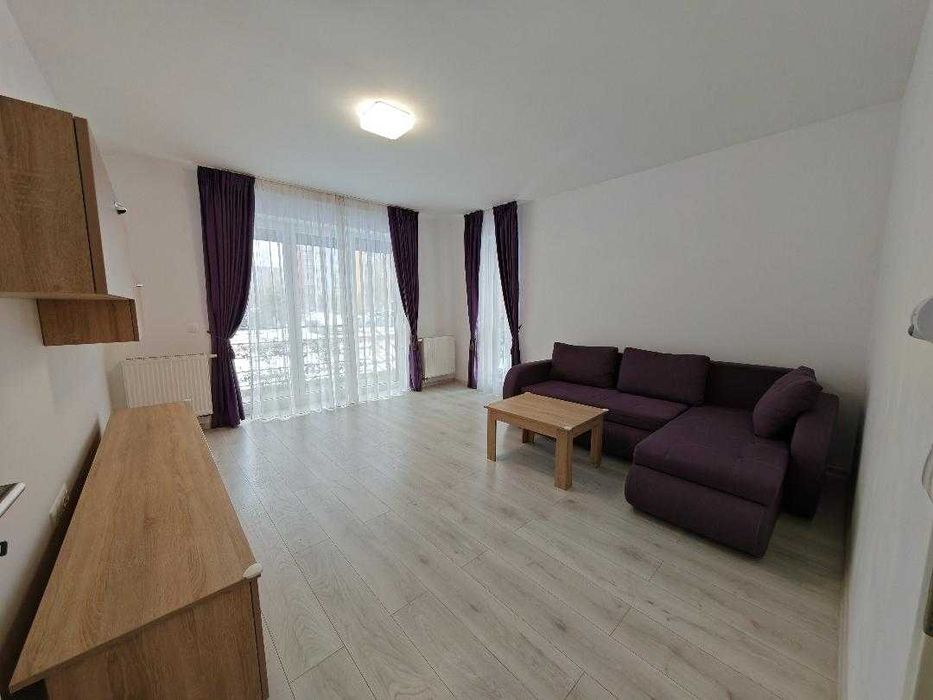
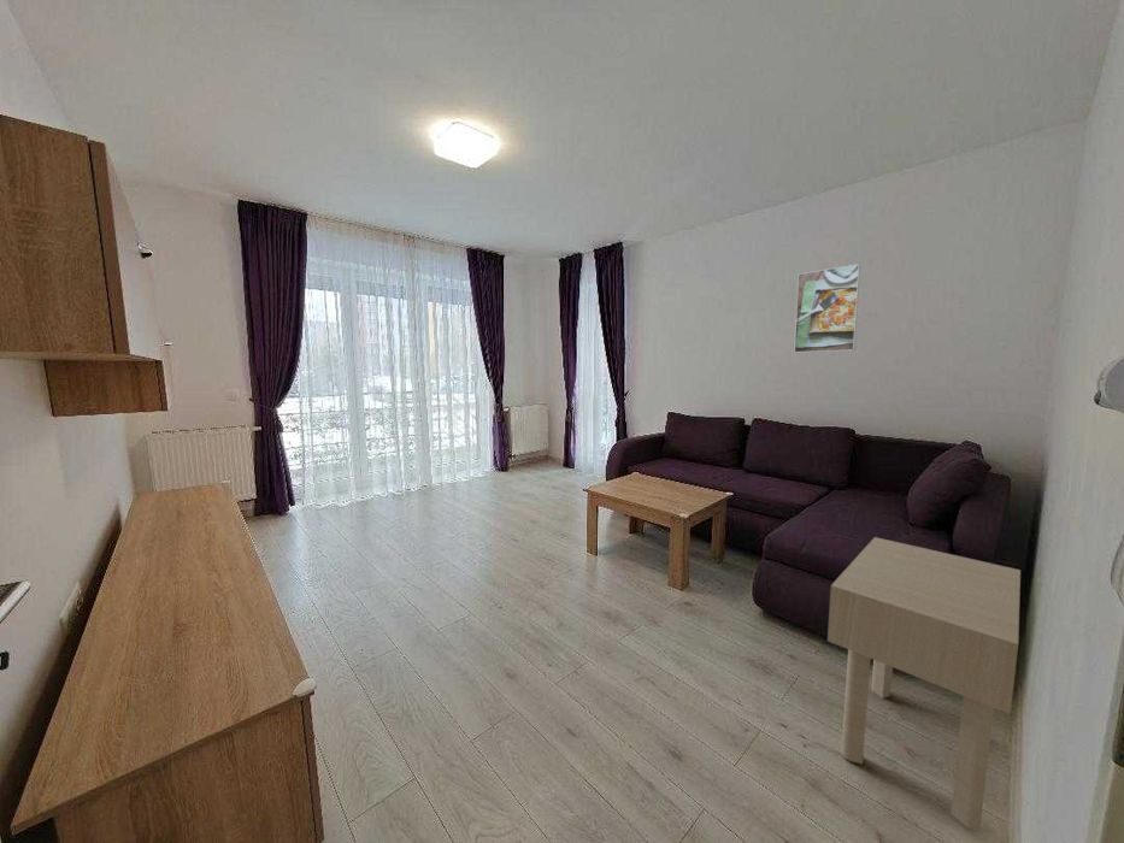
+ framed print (825, 311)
+ side table (920, 662)
